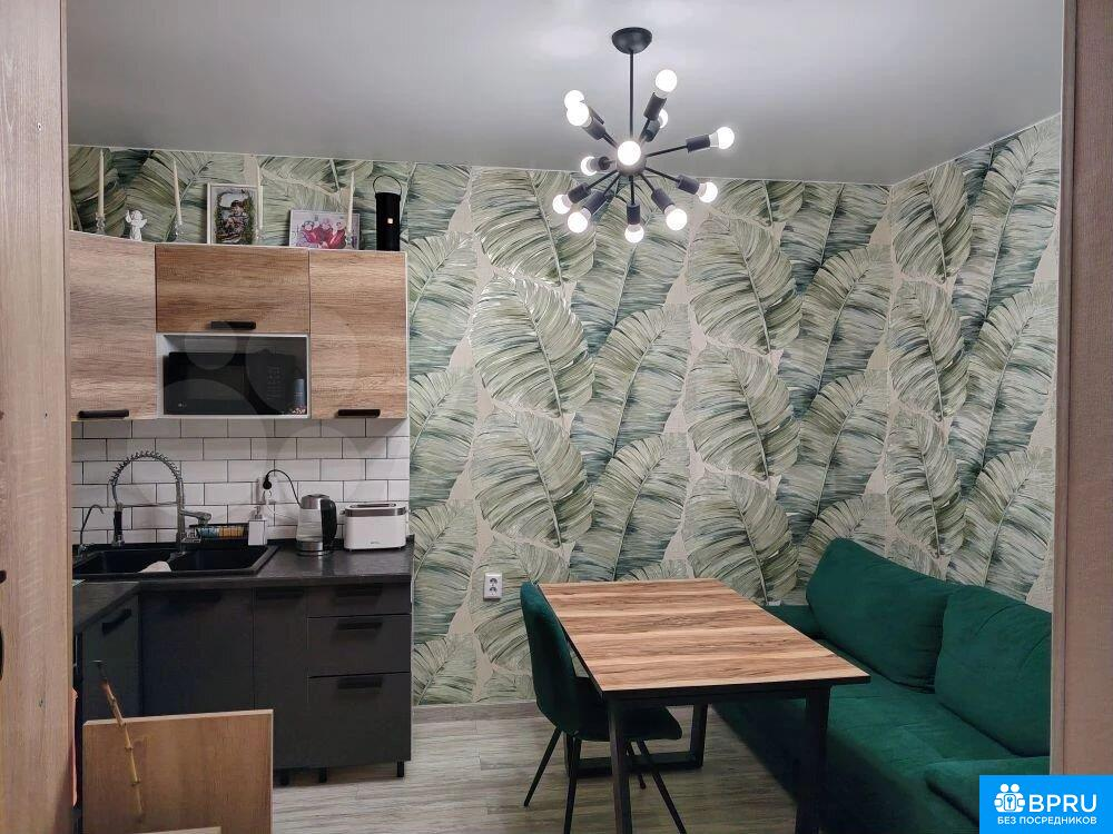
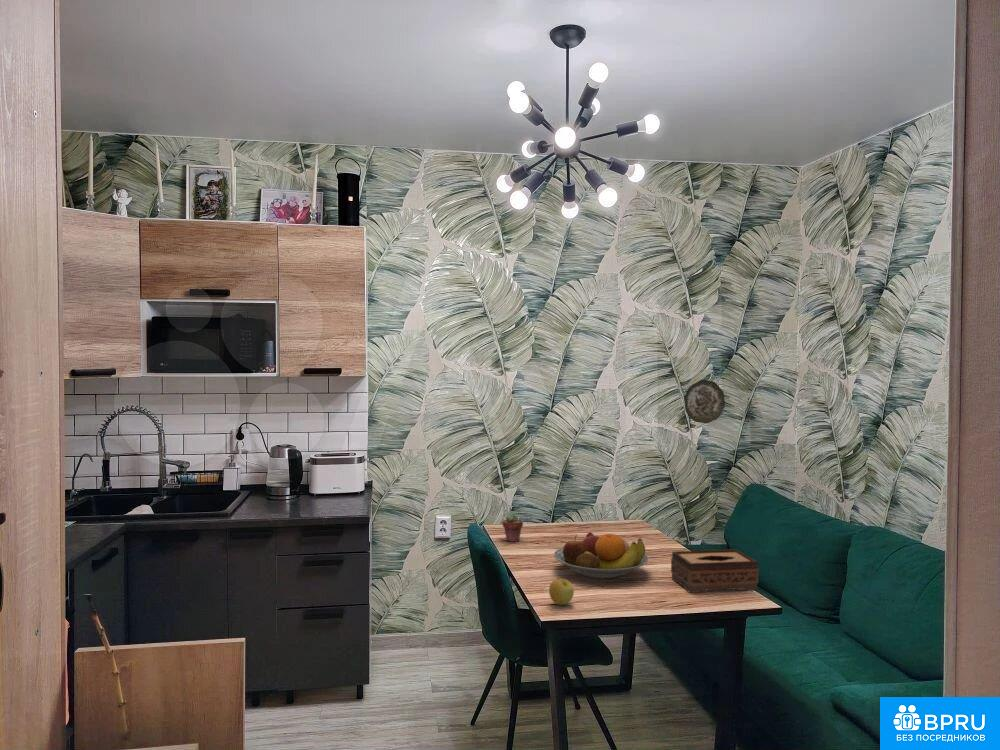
+ apple (561, 592)
+ potted succulent (512, 526)
+ tissue box (713, 570)
+ fruit bowl (600, 552)
+ decorative plate (703, 401)
